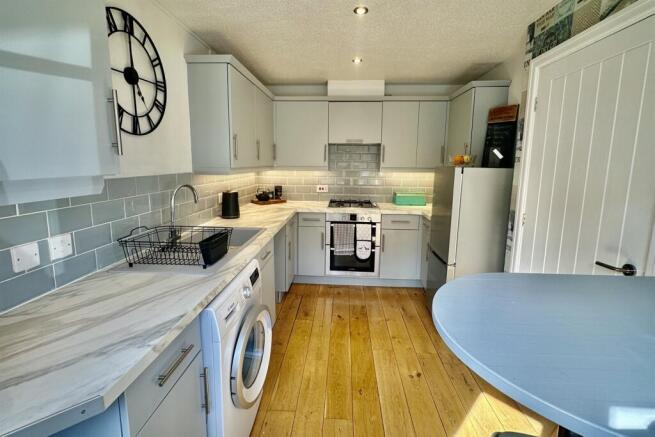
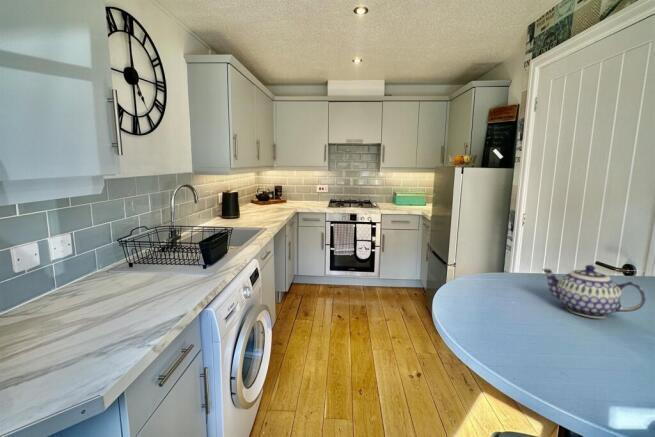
+ teapot (588, 288)
